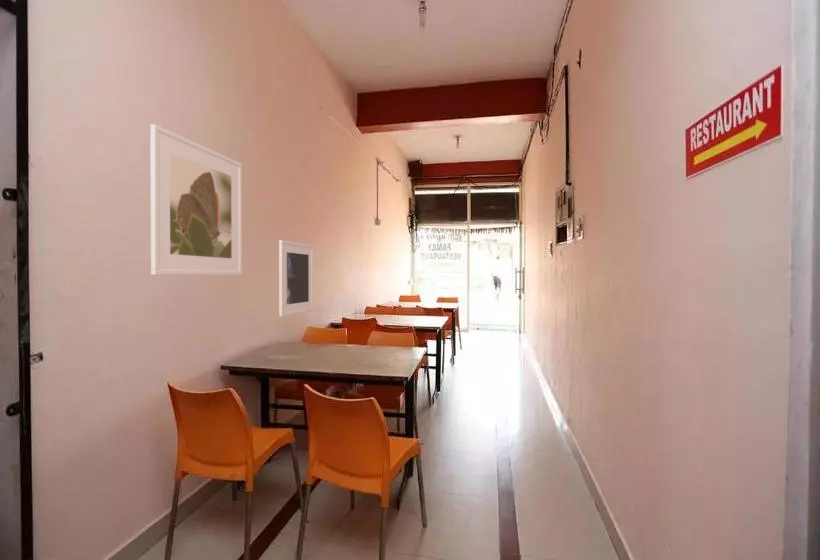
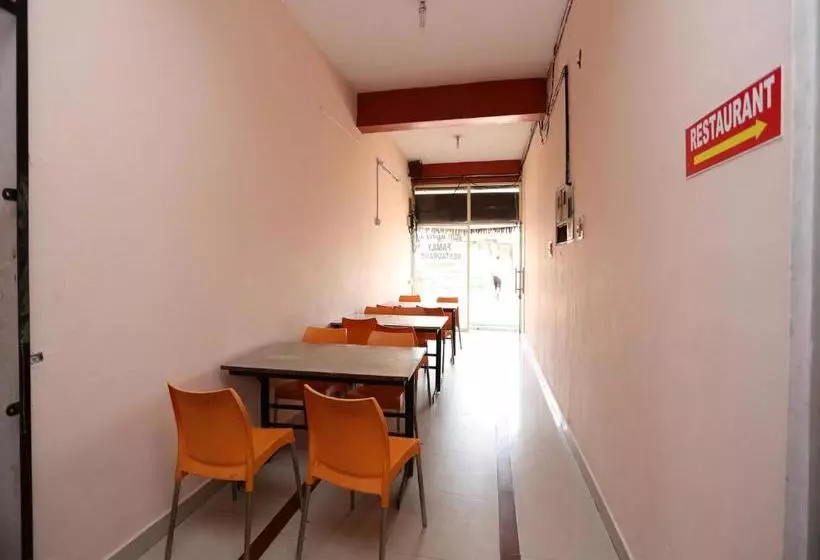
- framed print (203, 211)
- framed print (297, 278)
